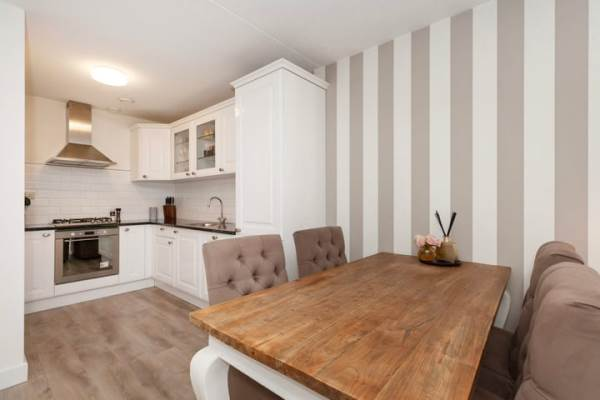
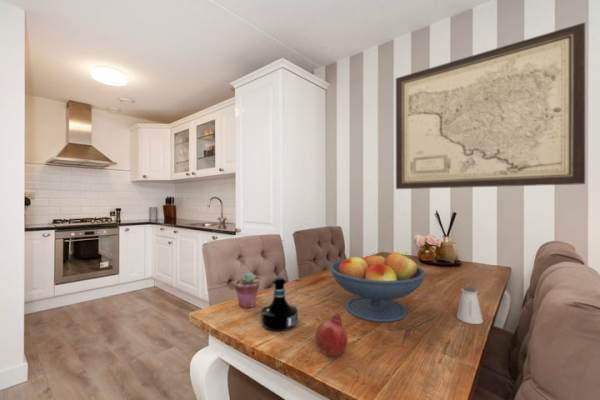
+ tequila bottle (279, 300)
+ wall art (473, 121)
+ fruit (331, 334)
+ fruit bowl (375, 281)
+ potted succulent (247, 288)
+ saltshaker (469, 303)
